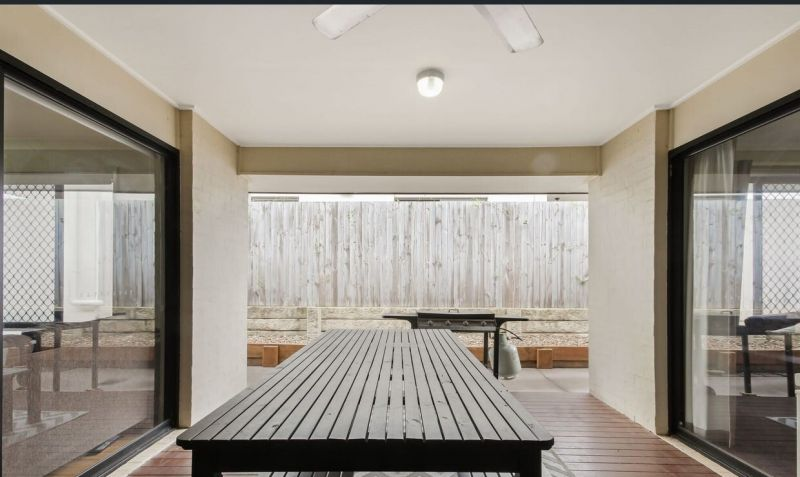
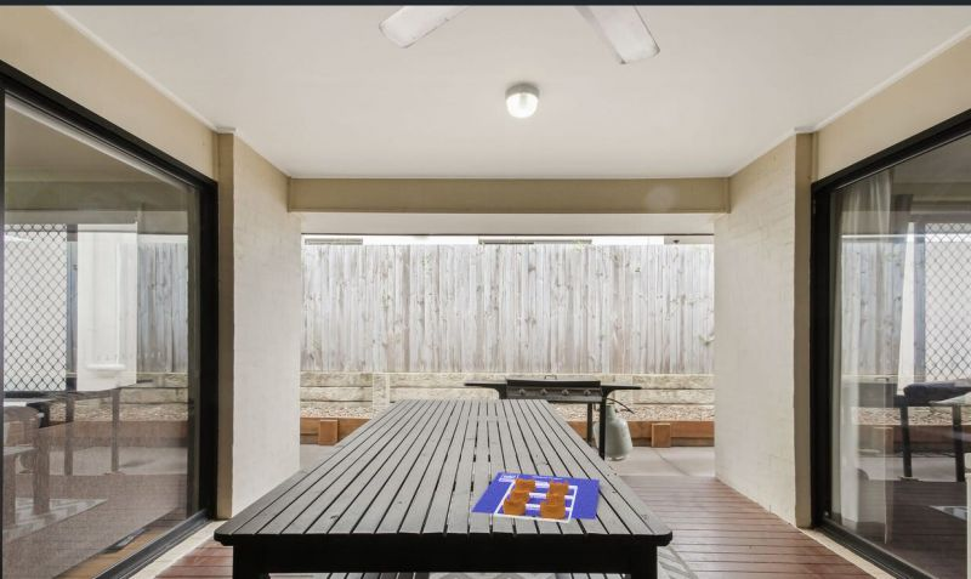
+ poster (539, 490)
